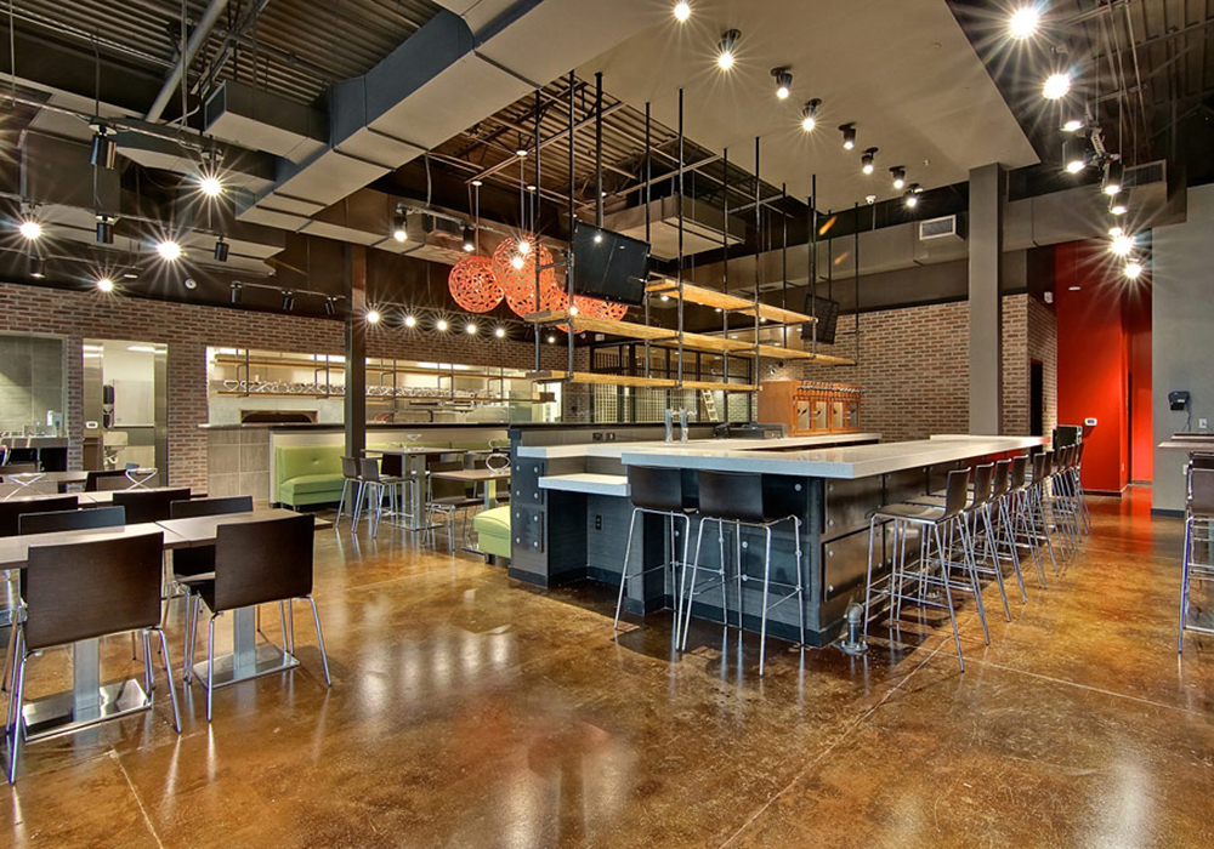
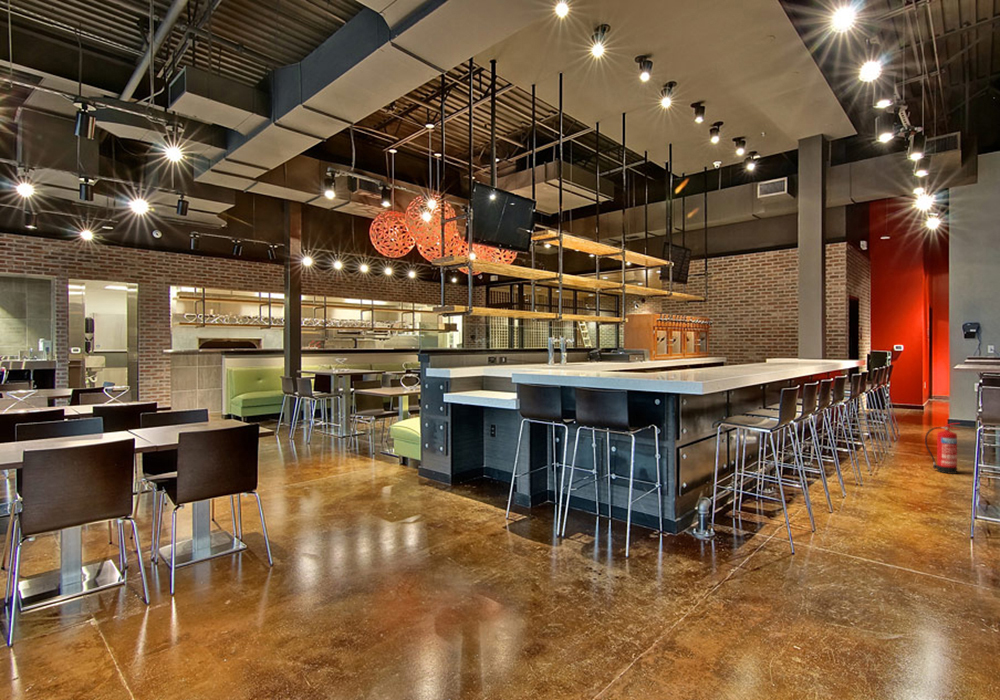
+ fire extinguisher (942, 446)
